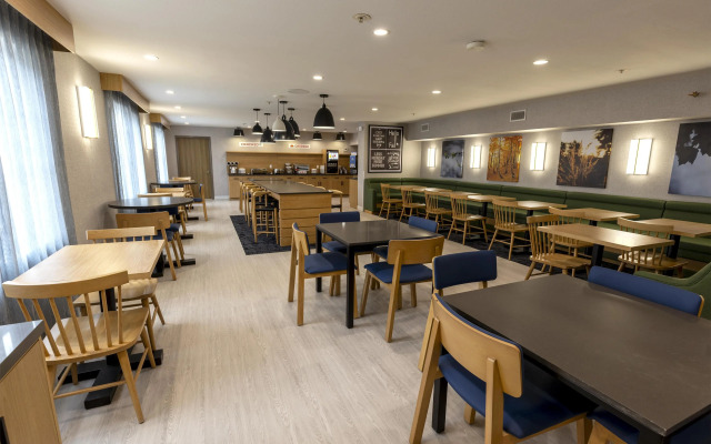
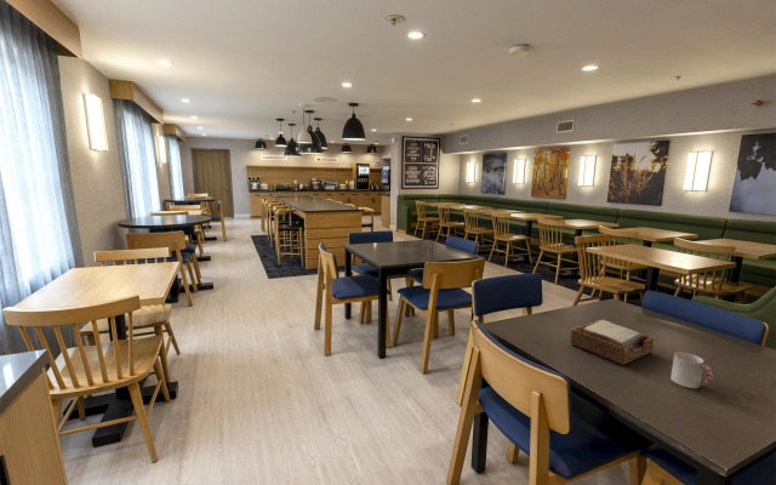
+ cup (692, 372)
+ napkin holder (610, 338)
